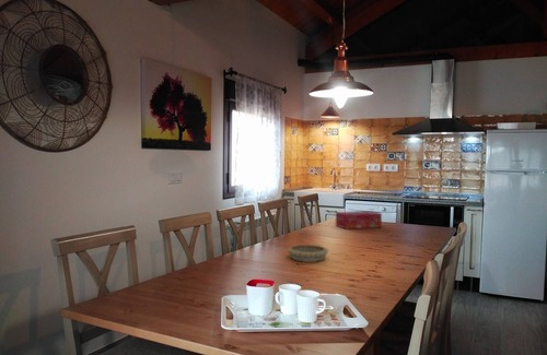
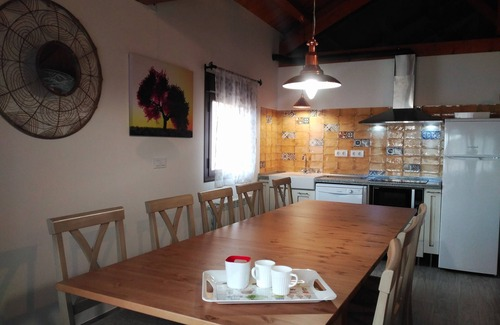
- tissue box (358, 218)
- decorative bowl (307, 252)
